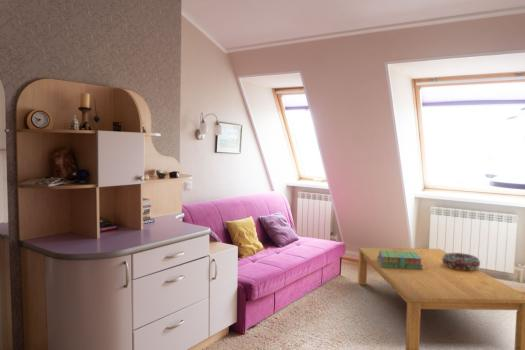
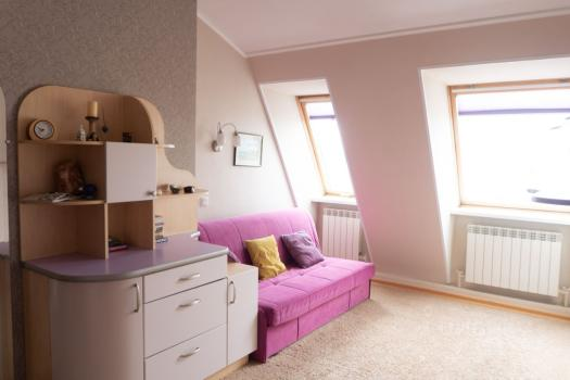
- decorative bowl (460, 261)
- stack of books (399, 259)
- coffee table (427, 290)
